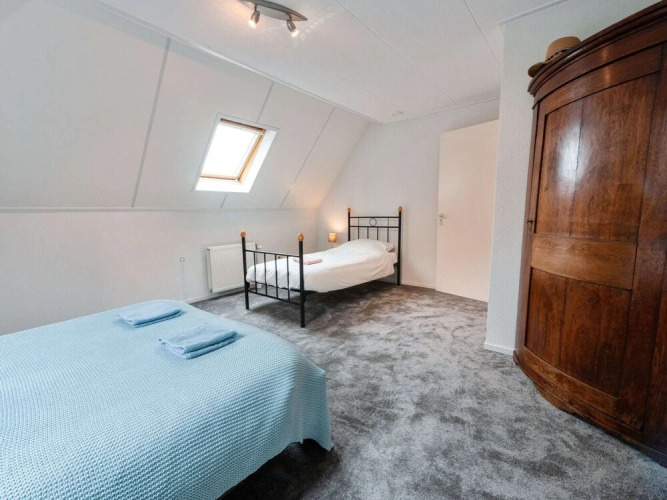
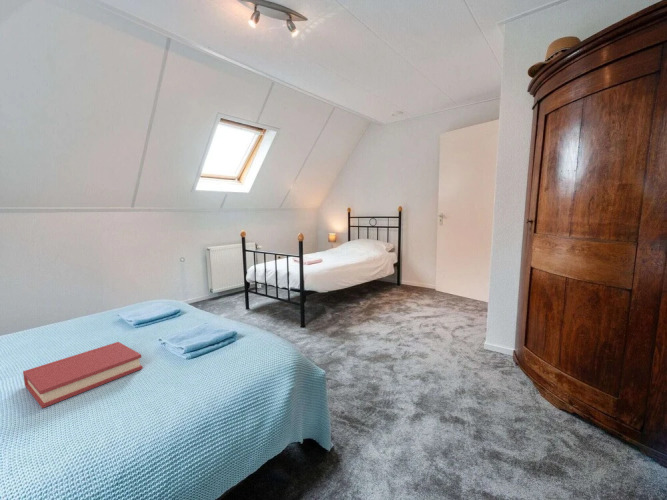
+ hardback book (85, 369)
